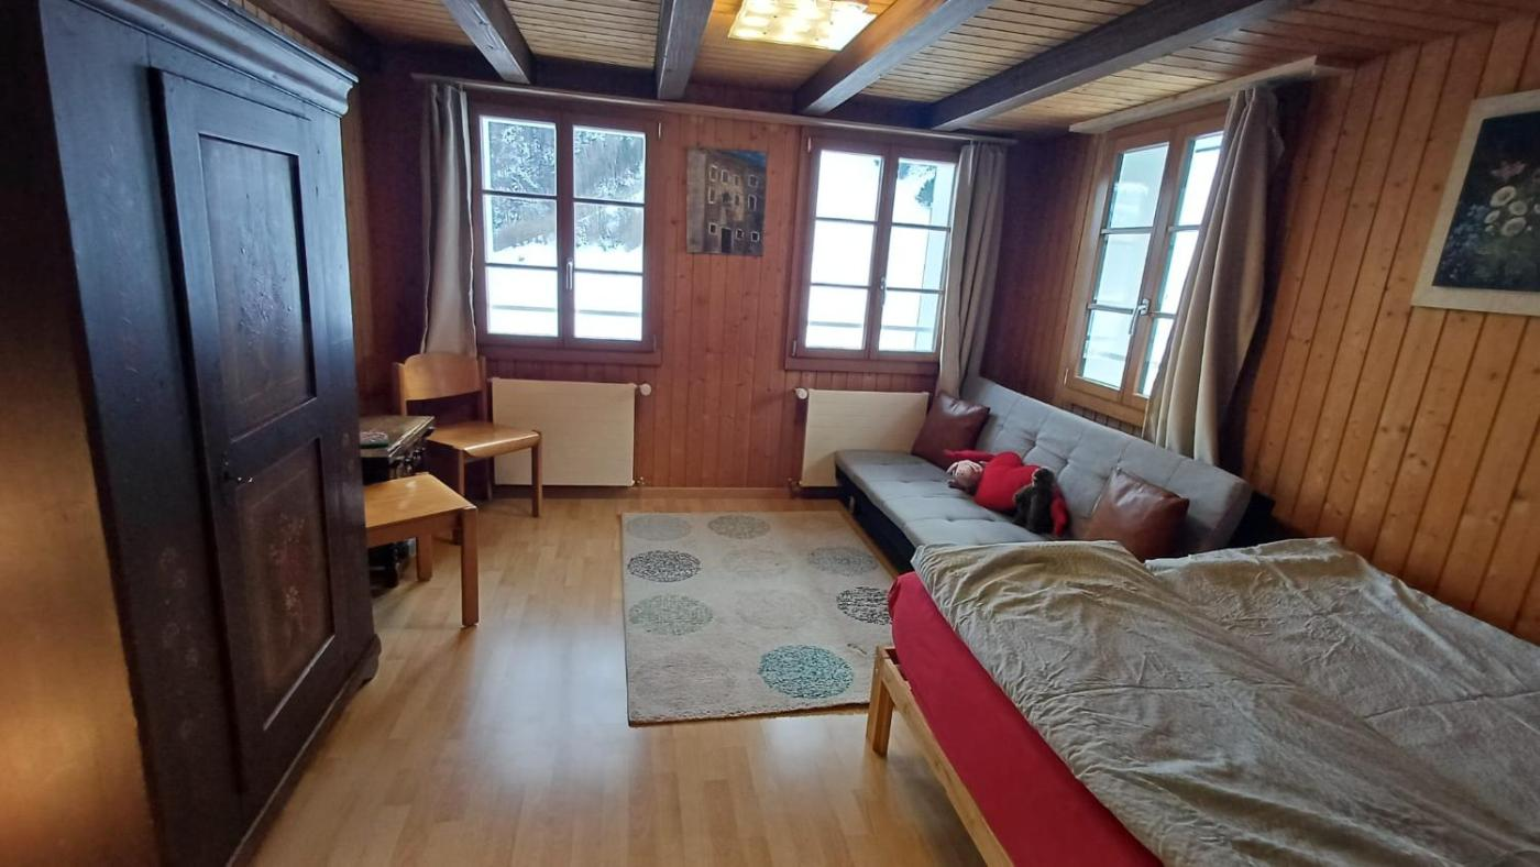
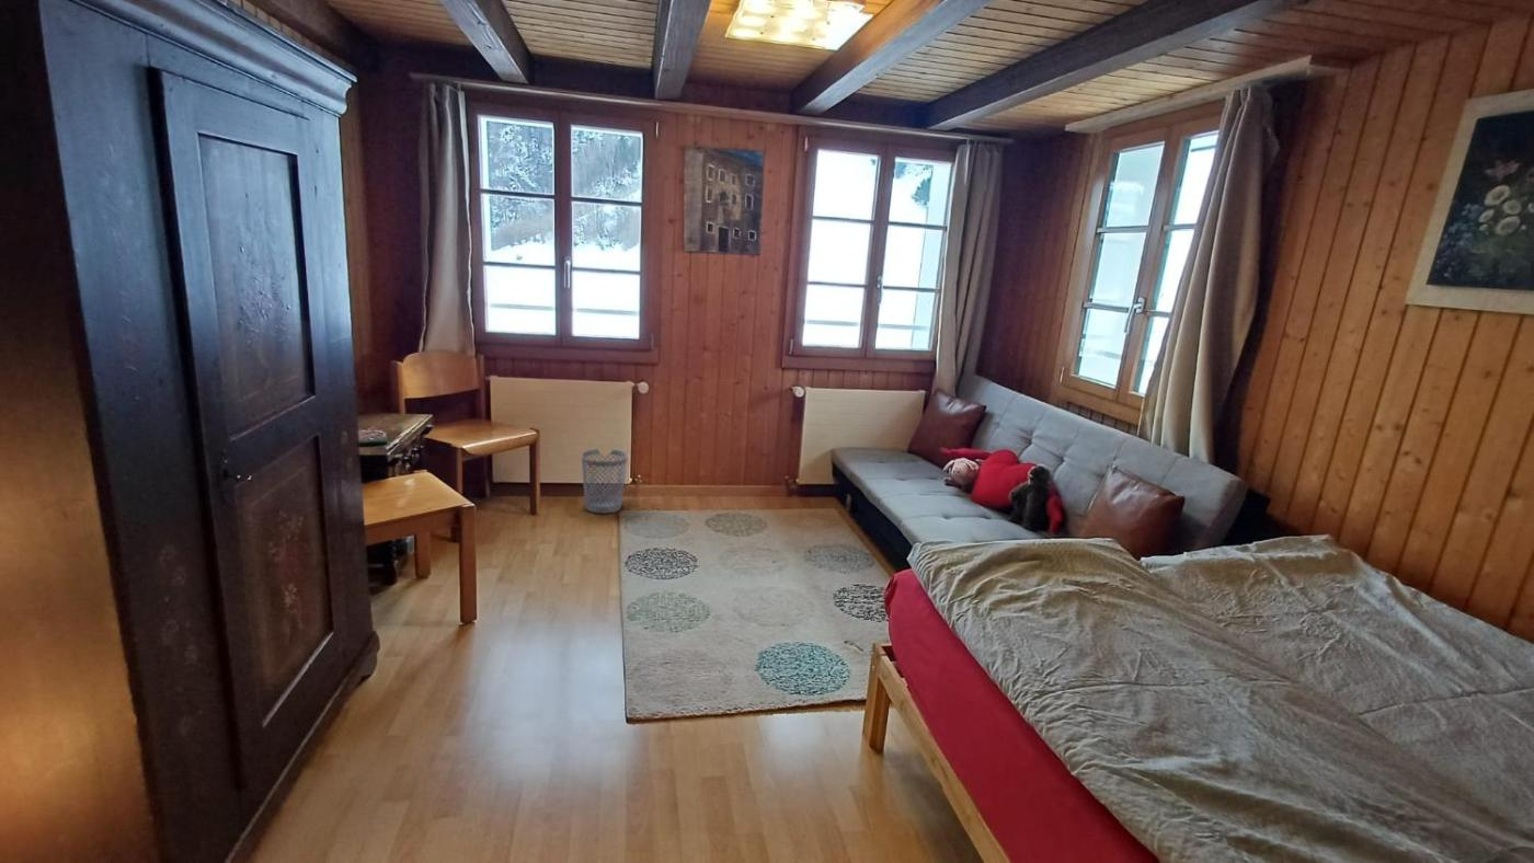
+ wastebasket (604, 481)
